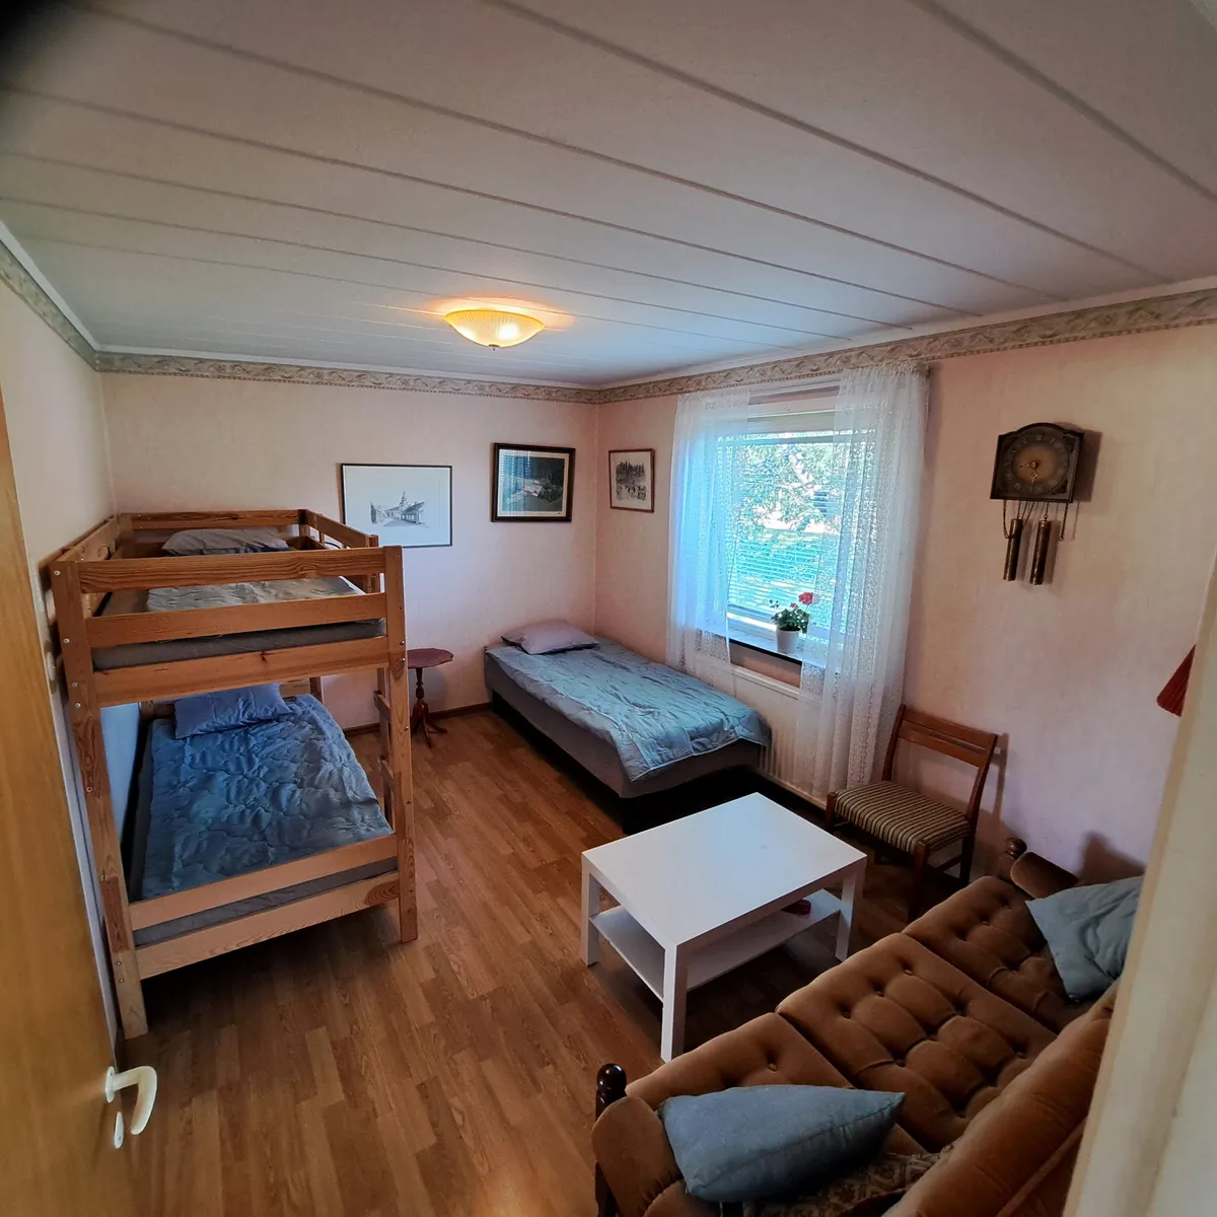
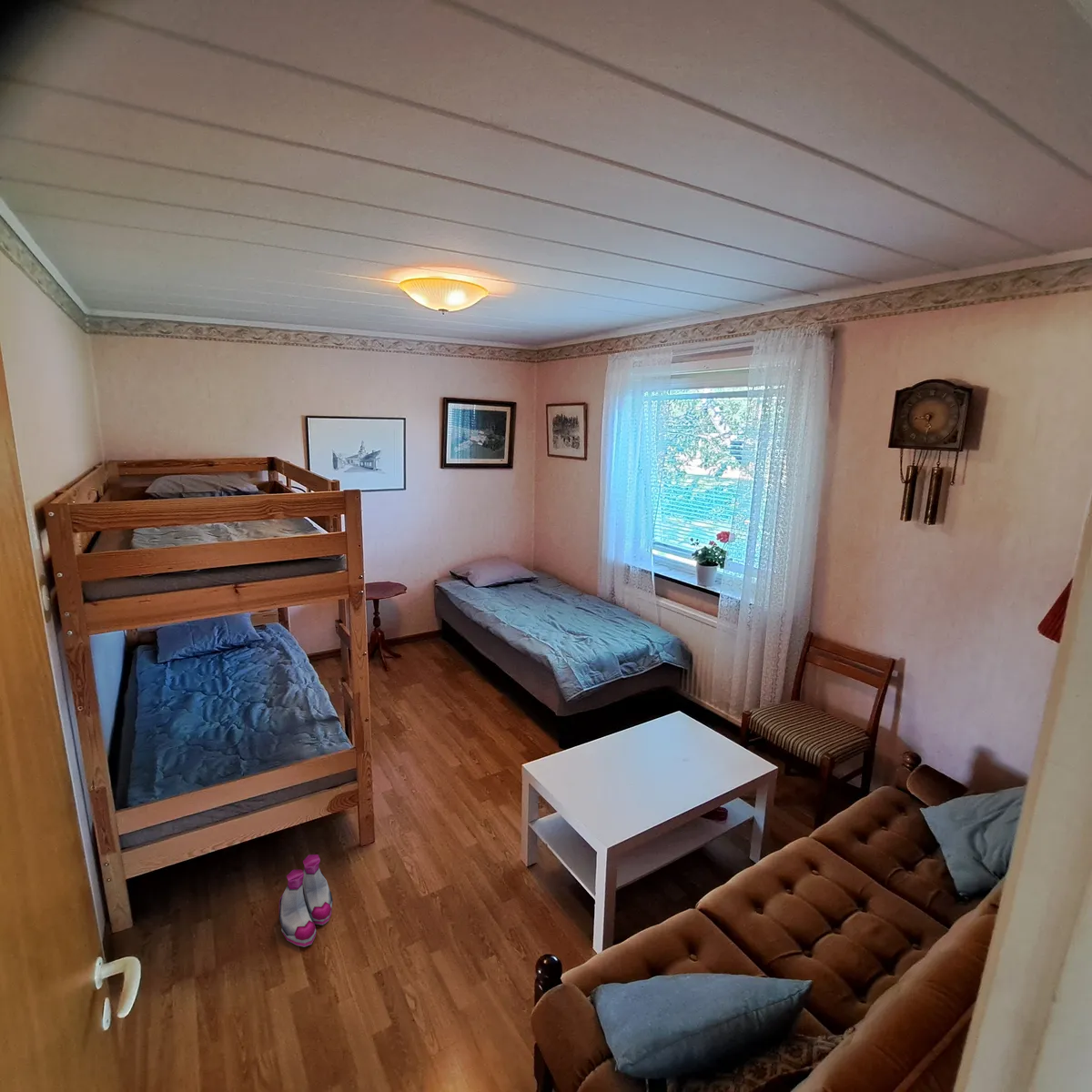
+ boots (306, 892)
